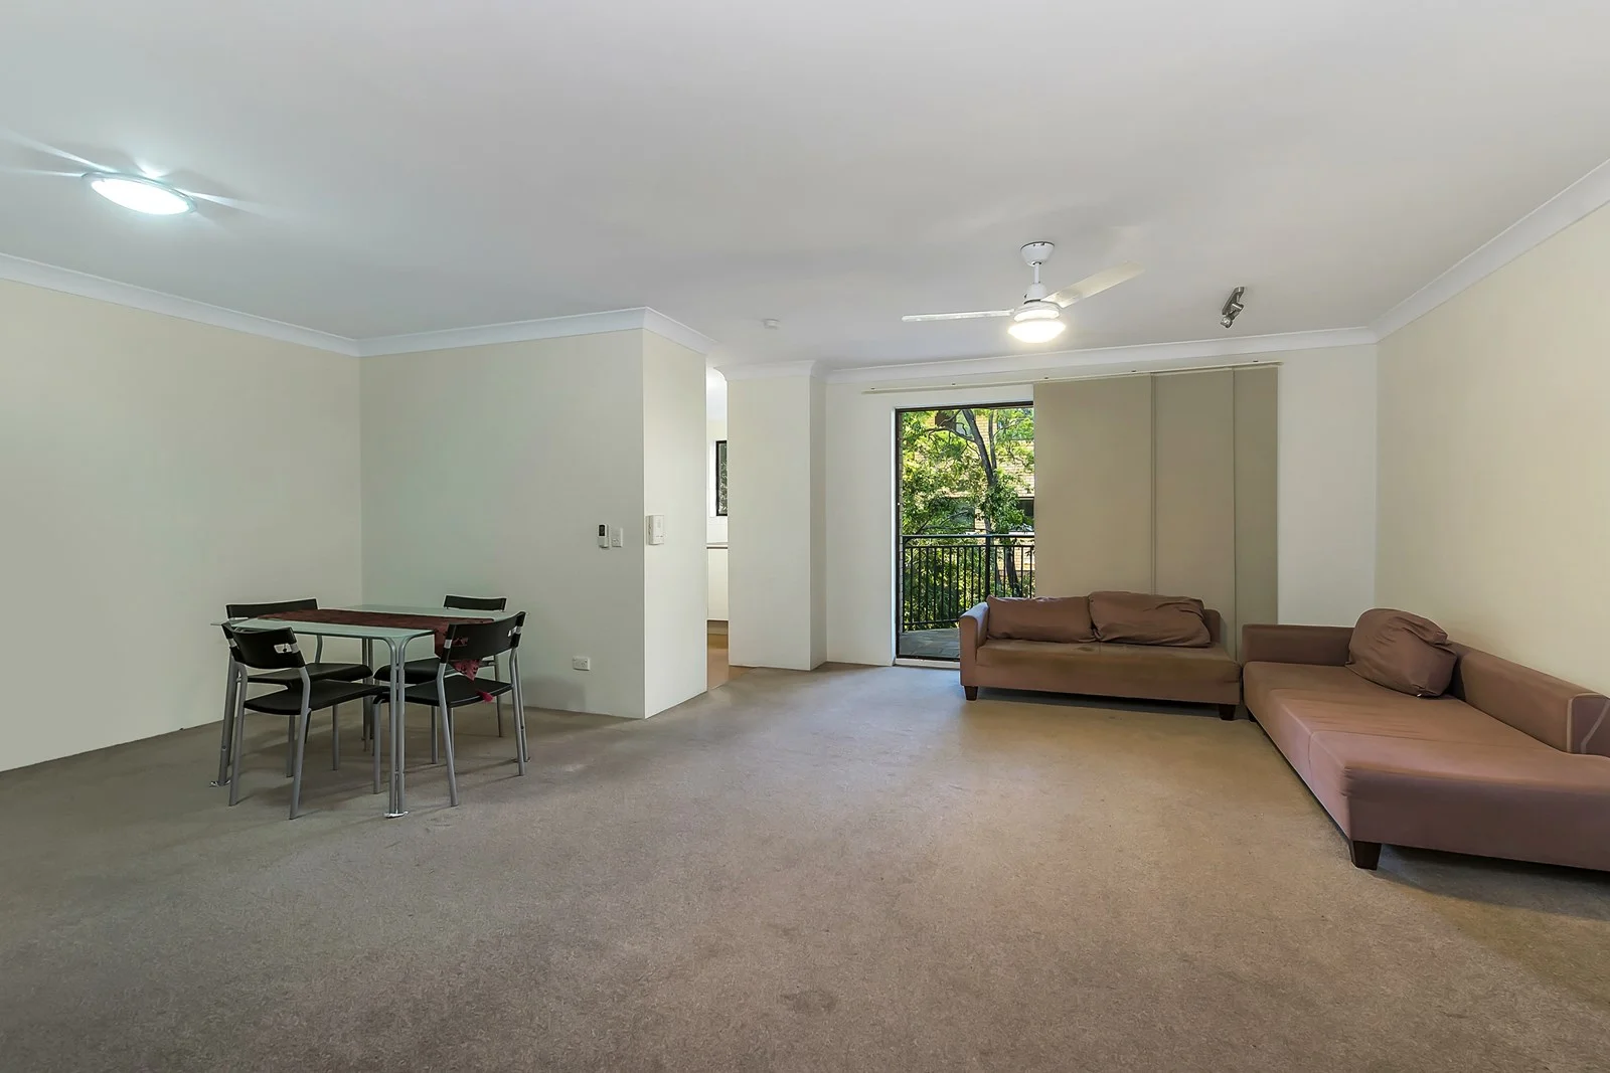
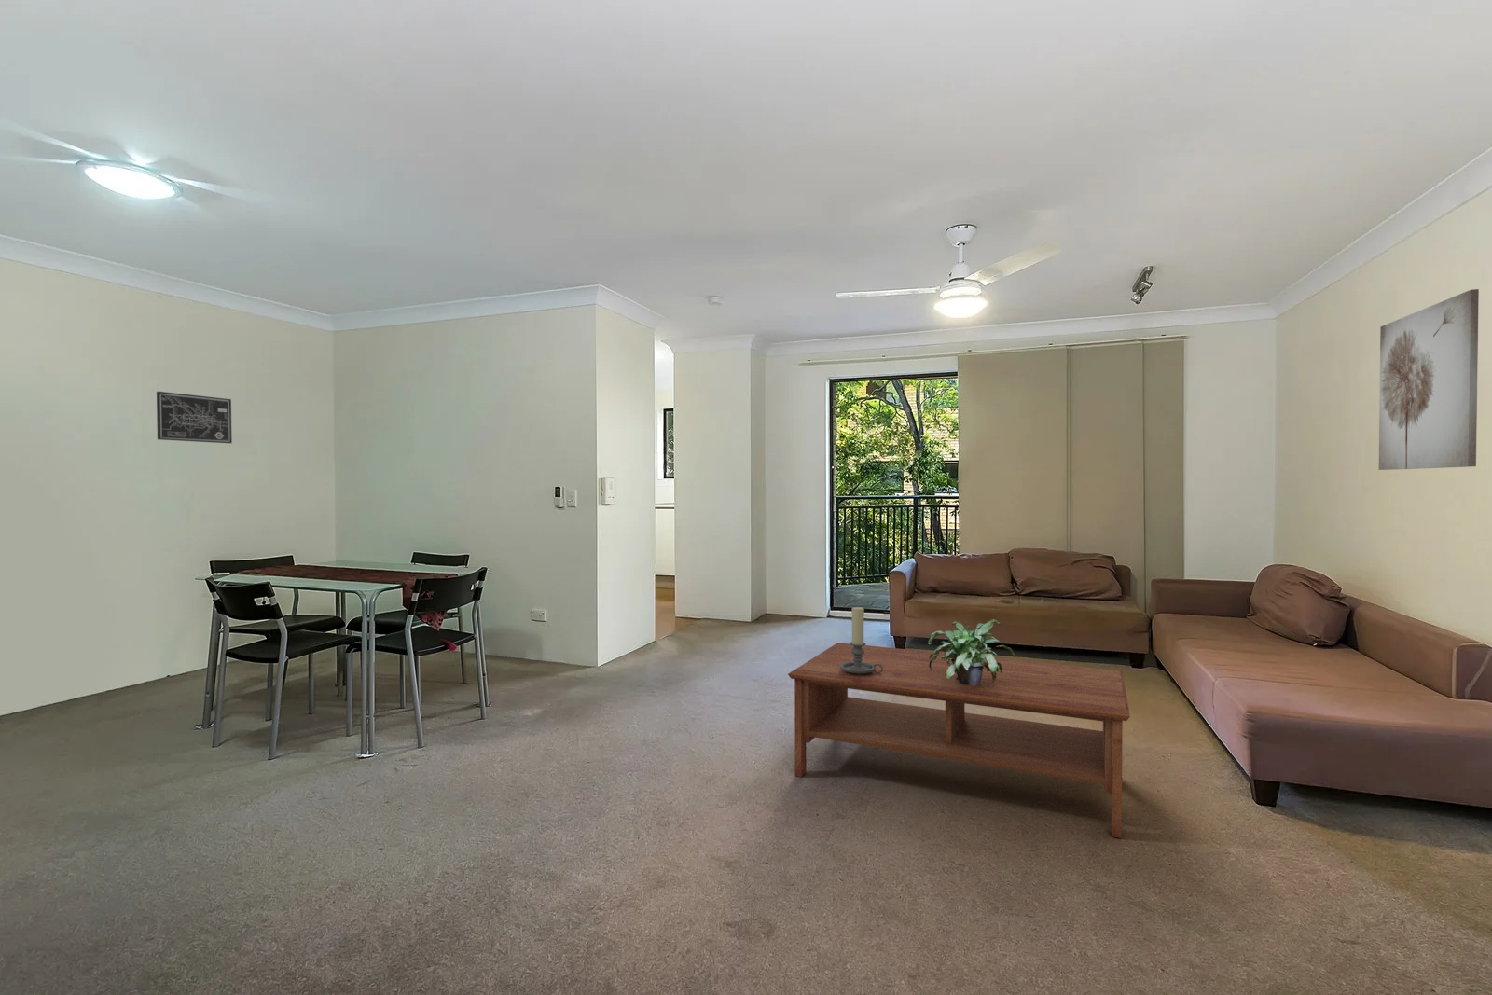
+ wall art (195, 418)
+ candle holder (860, 639)
+ wall art (1423, 389)
+ potted plant (972, 650)
+ coffee table (955, 723)
